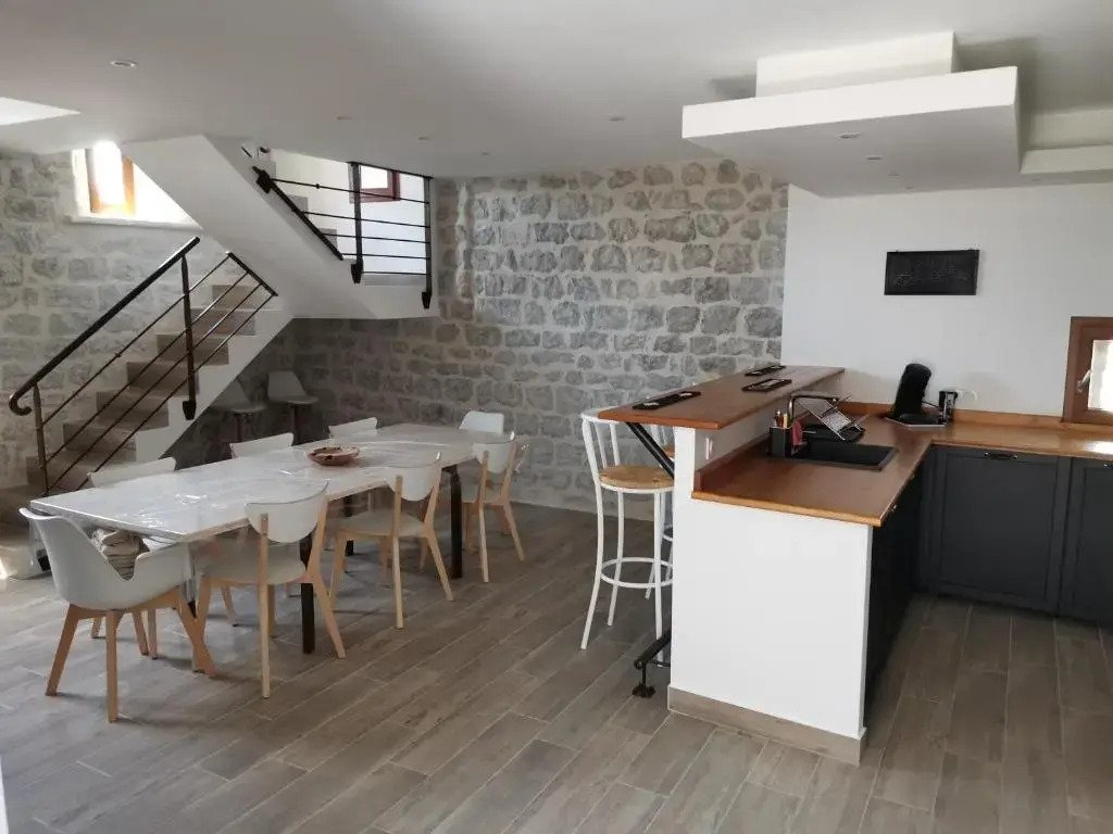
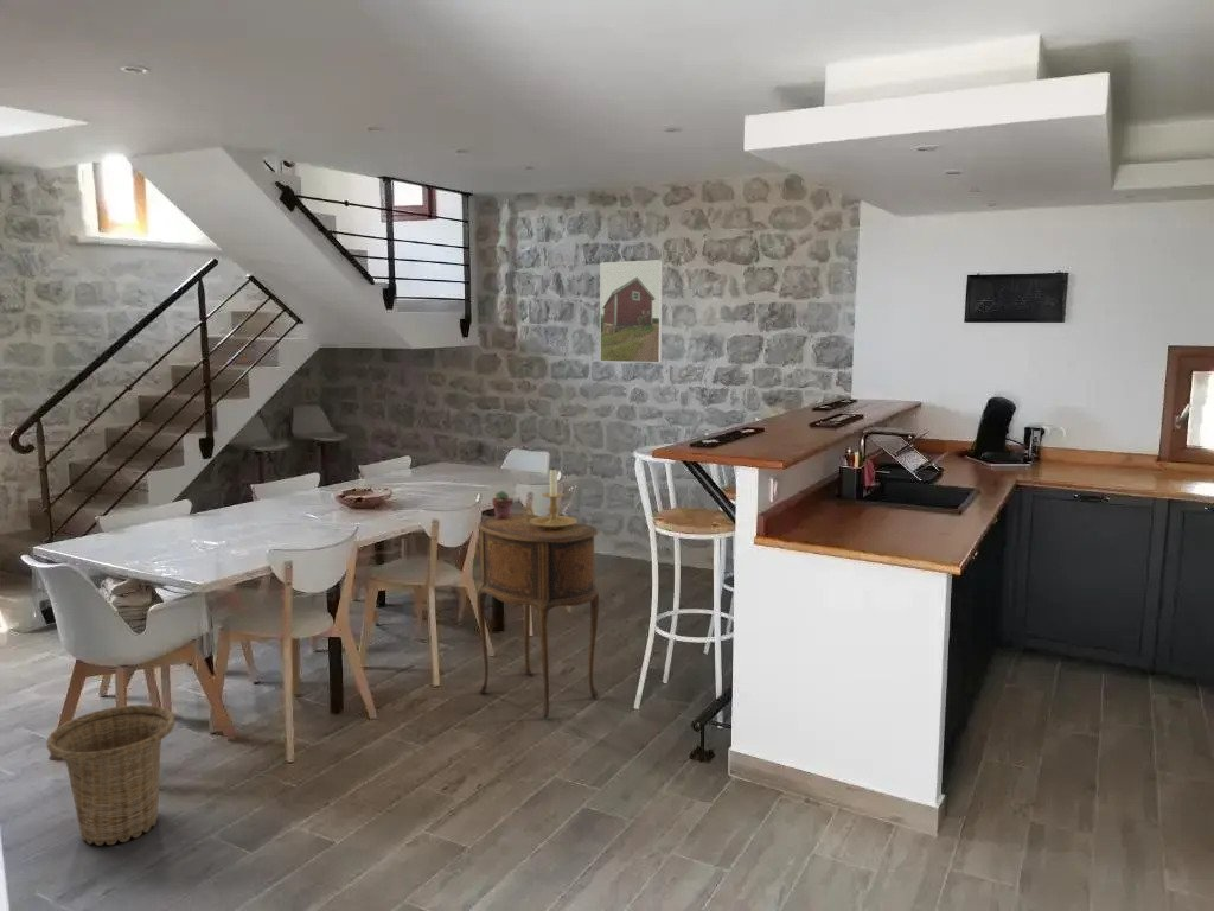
+ side table (537, 610)
+ basket (116, 777)
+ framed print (630, 312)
+ candle holder (552, 496)
+ potted succulent (501, 503)
